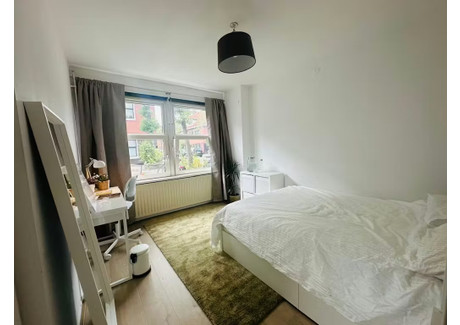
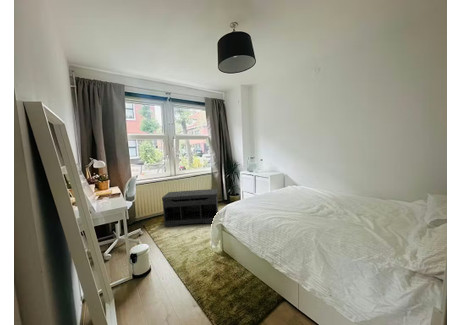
+ bench (192, 206)
